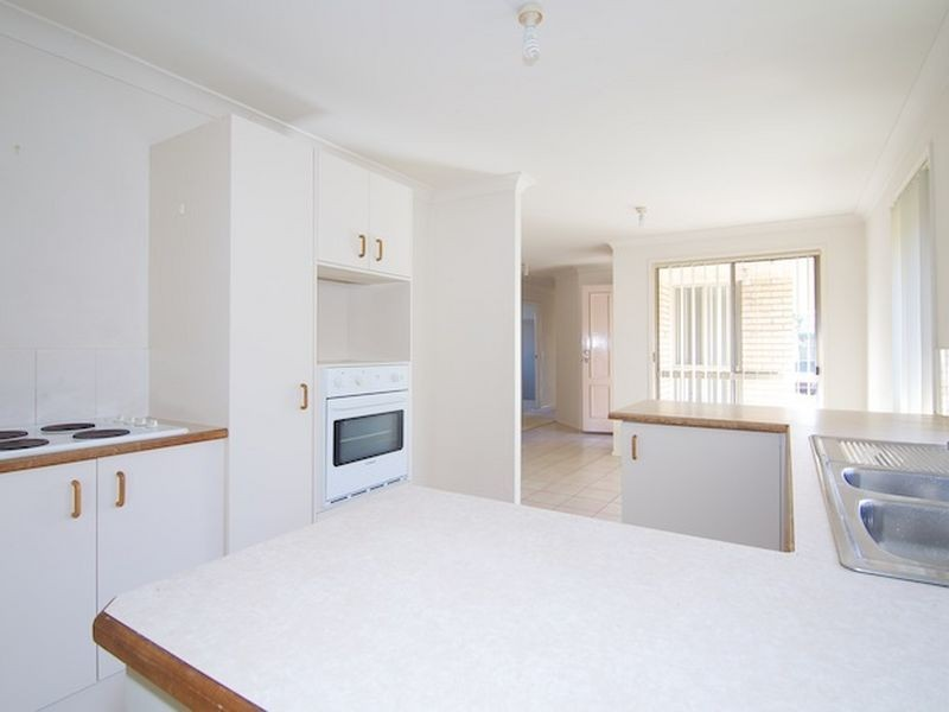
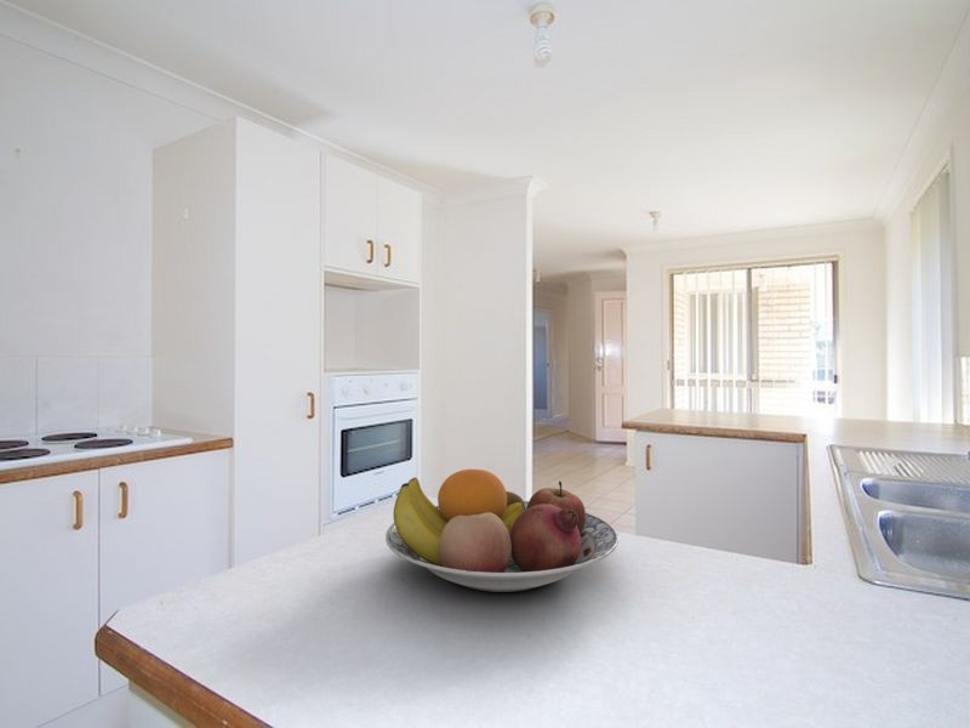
+ fruit bowl (501, 519)
